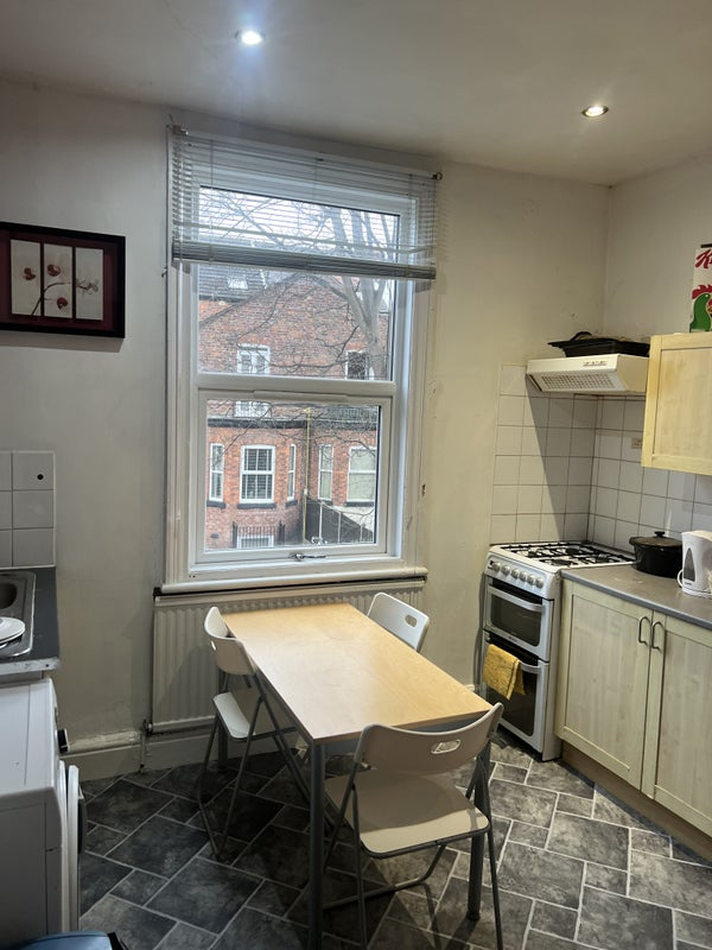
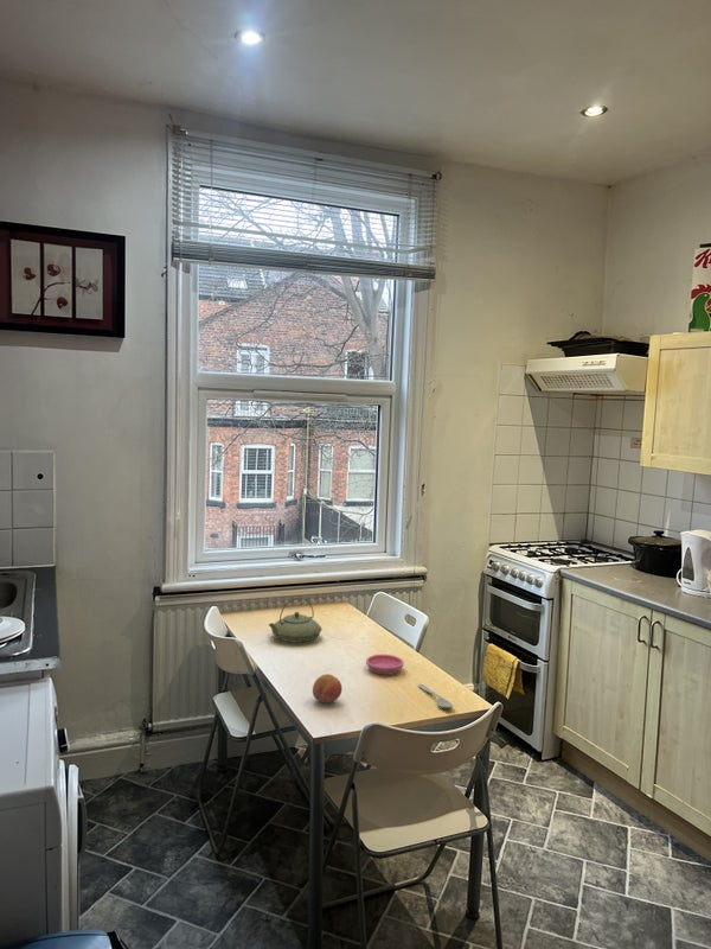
+ teapot (294, 618)
+ spoon (434, 694)
+ saucer (384, 664)
+ fruit (326, 688)
